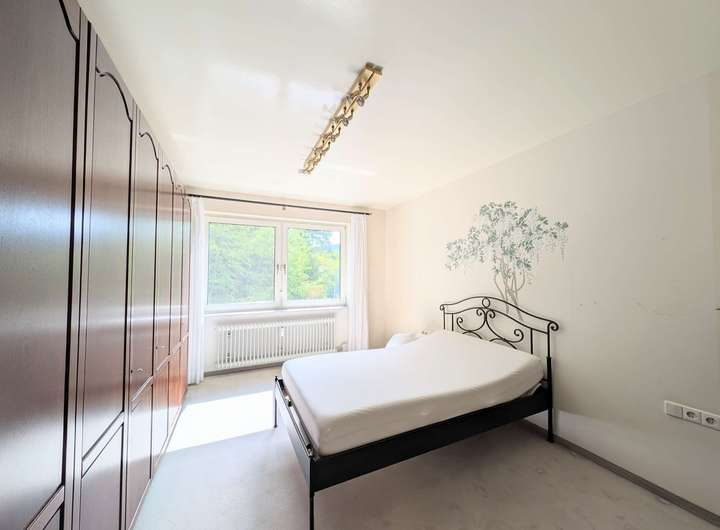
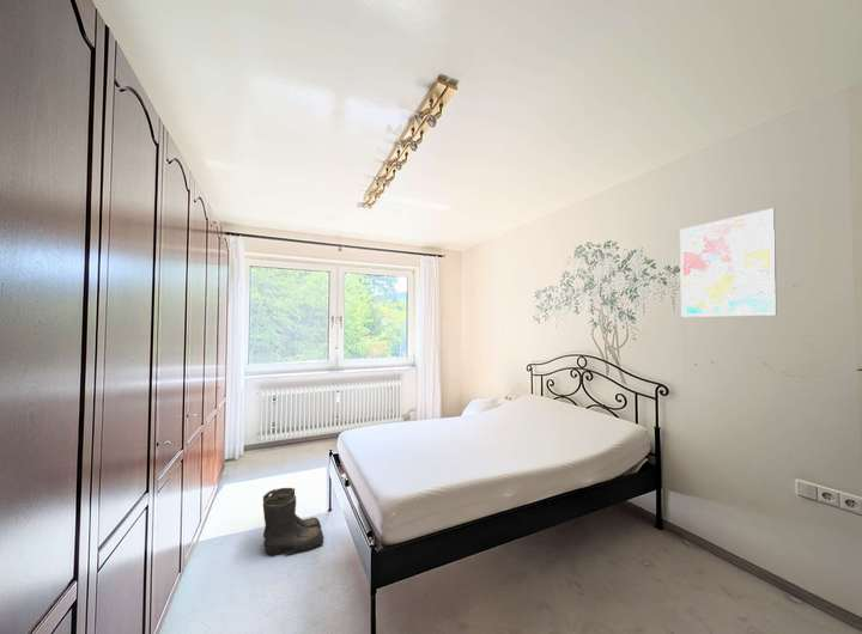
+ boots (293, 517)
+ wall art (723, 268)
